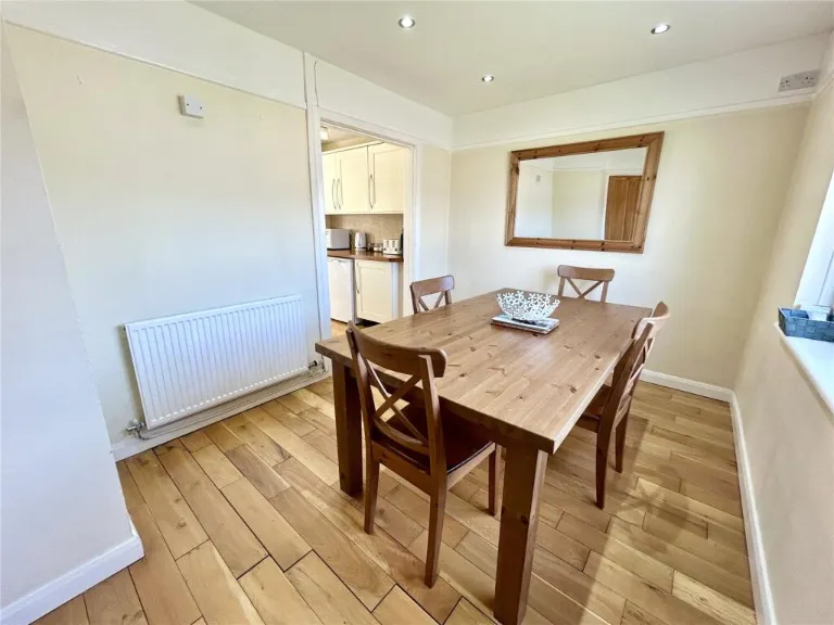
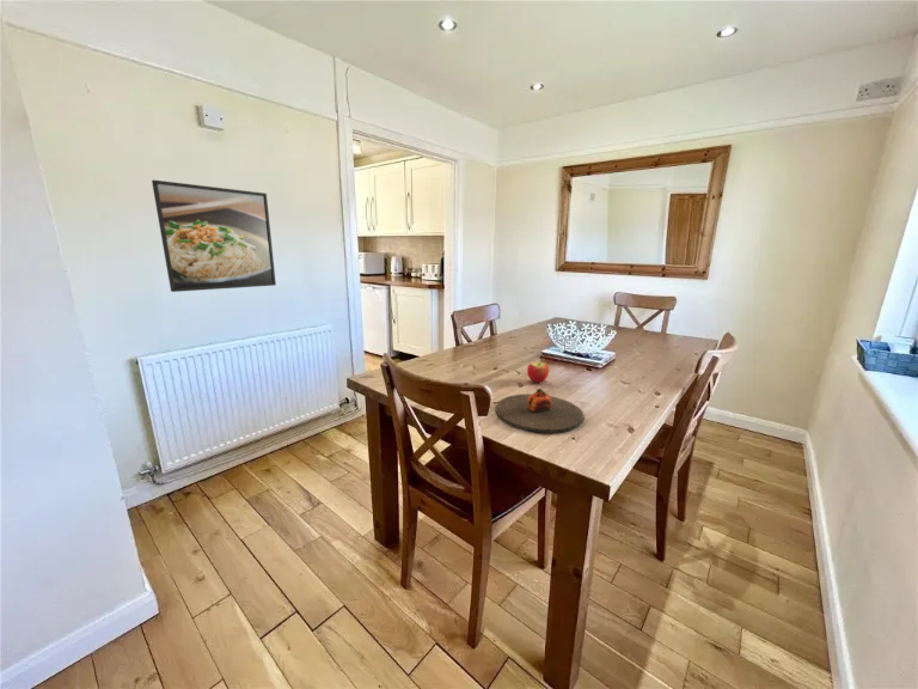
+ plate (539, 401)
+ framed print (221, 239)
+ apple (538, 370)
